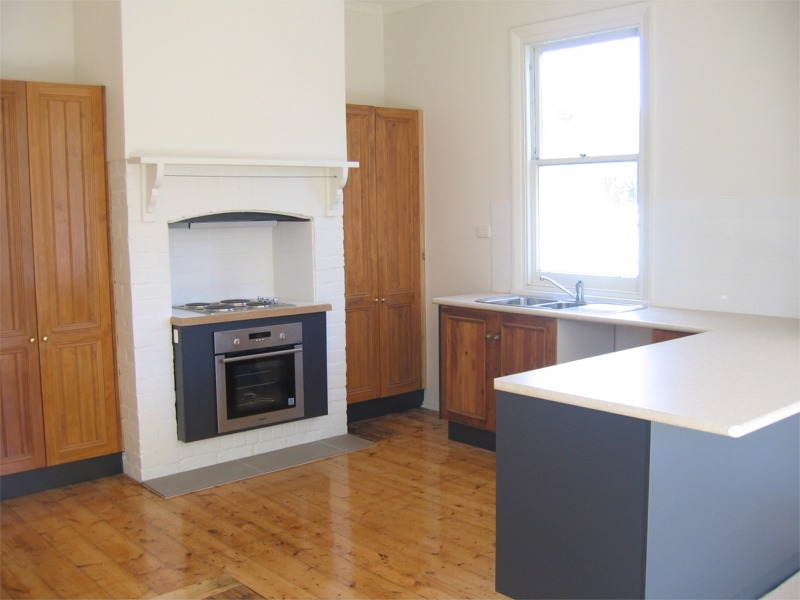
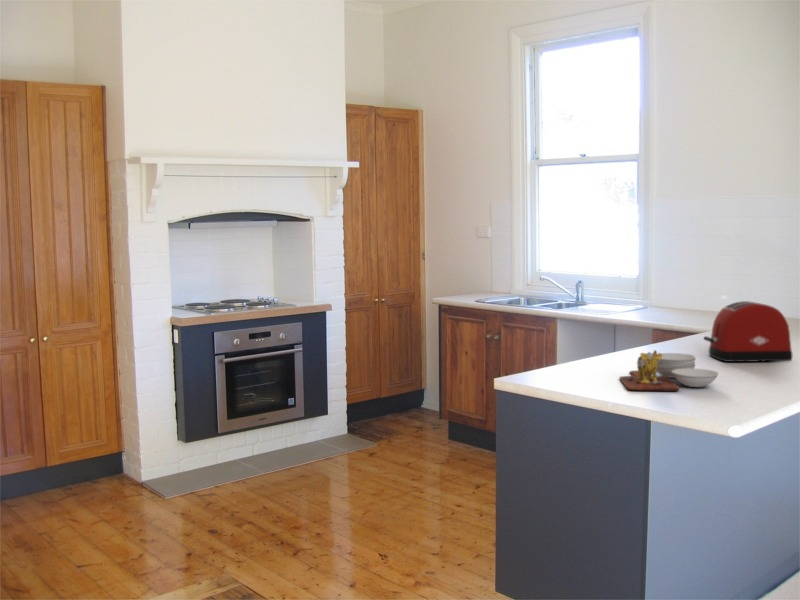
+ toaster (750, 330)
+ cutting board (667, 363)
